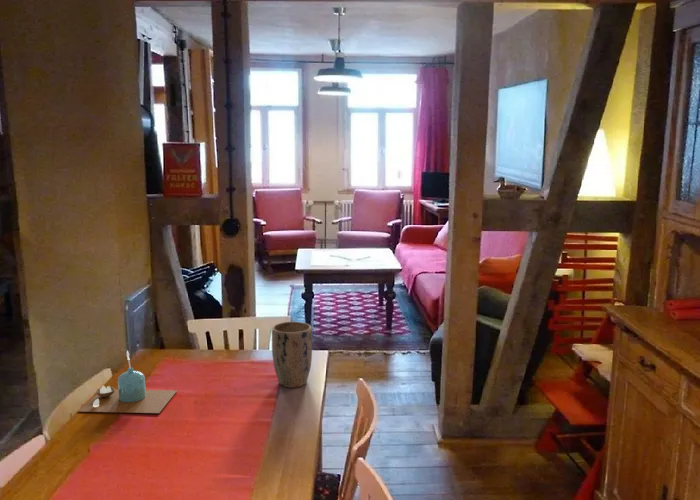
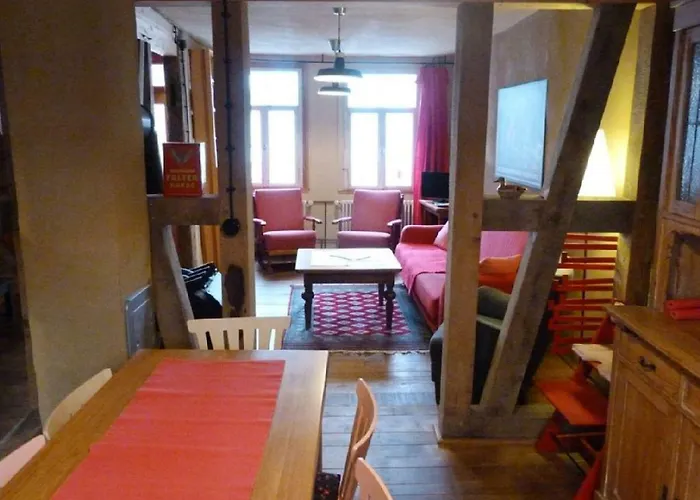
- candle (127, 376)
- plant pot (292, 354)
